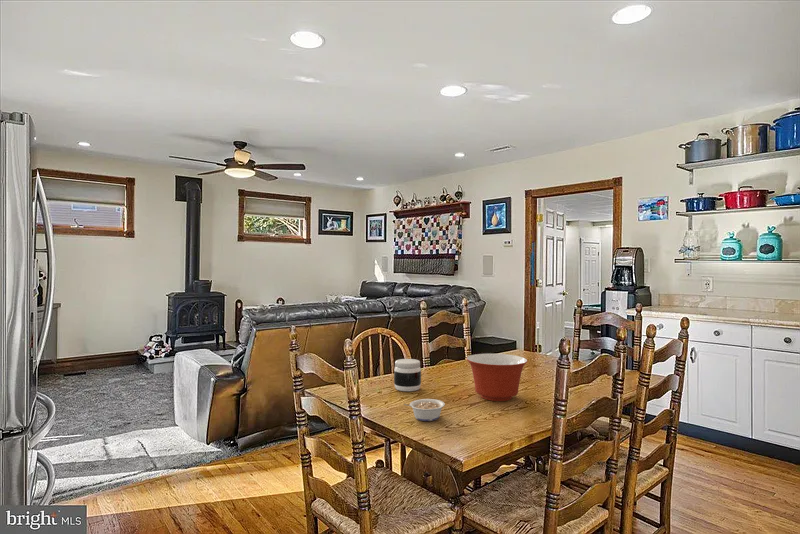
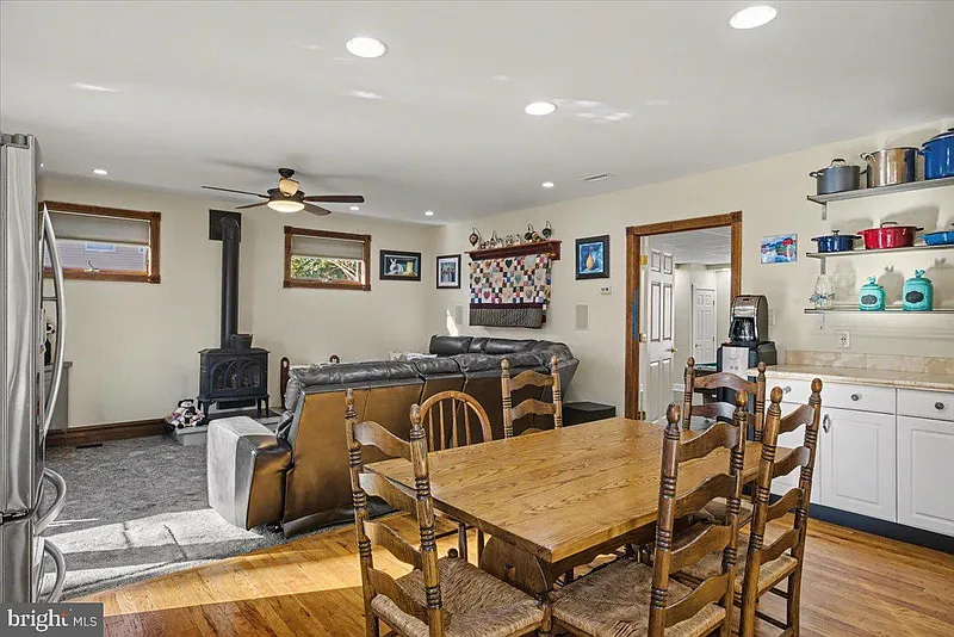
- legume (426, 409)
- mixing bowl (496, 377)
- jar (407, 374)
